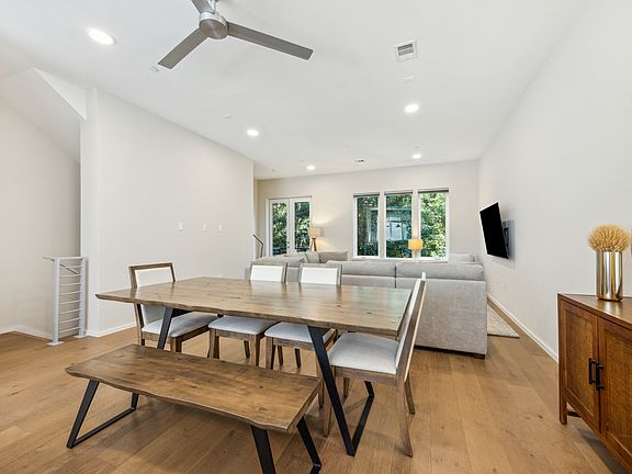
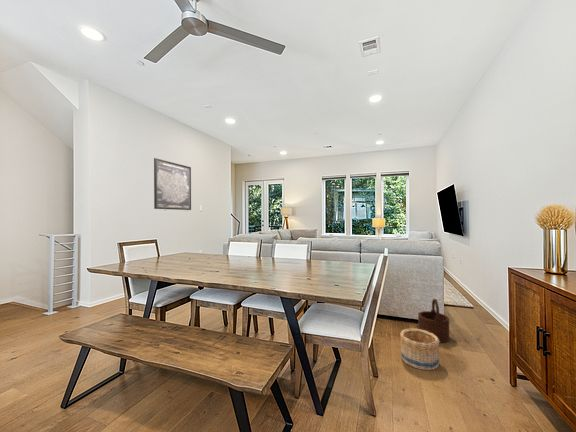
+ wooden bucket (433, 317)
+ basket (419, 347)
+ wall art (174, 186)
